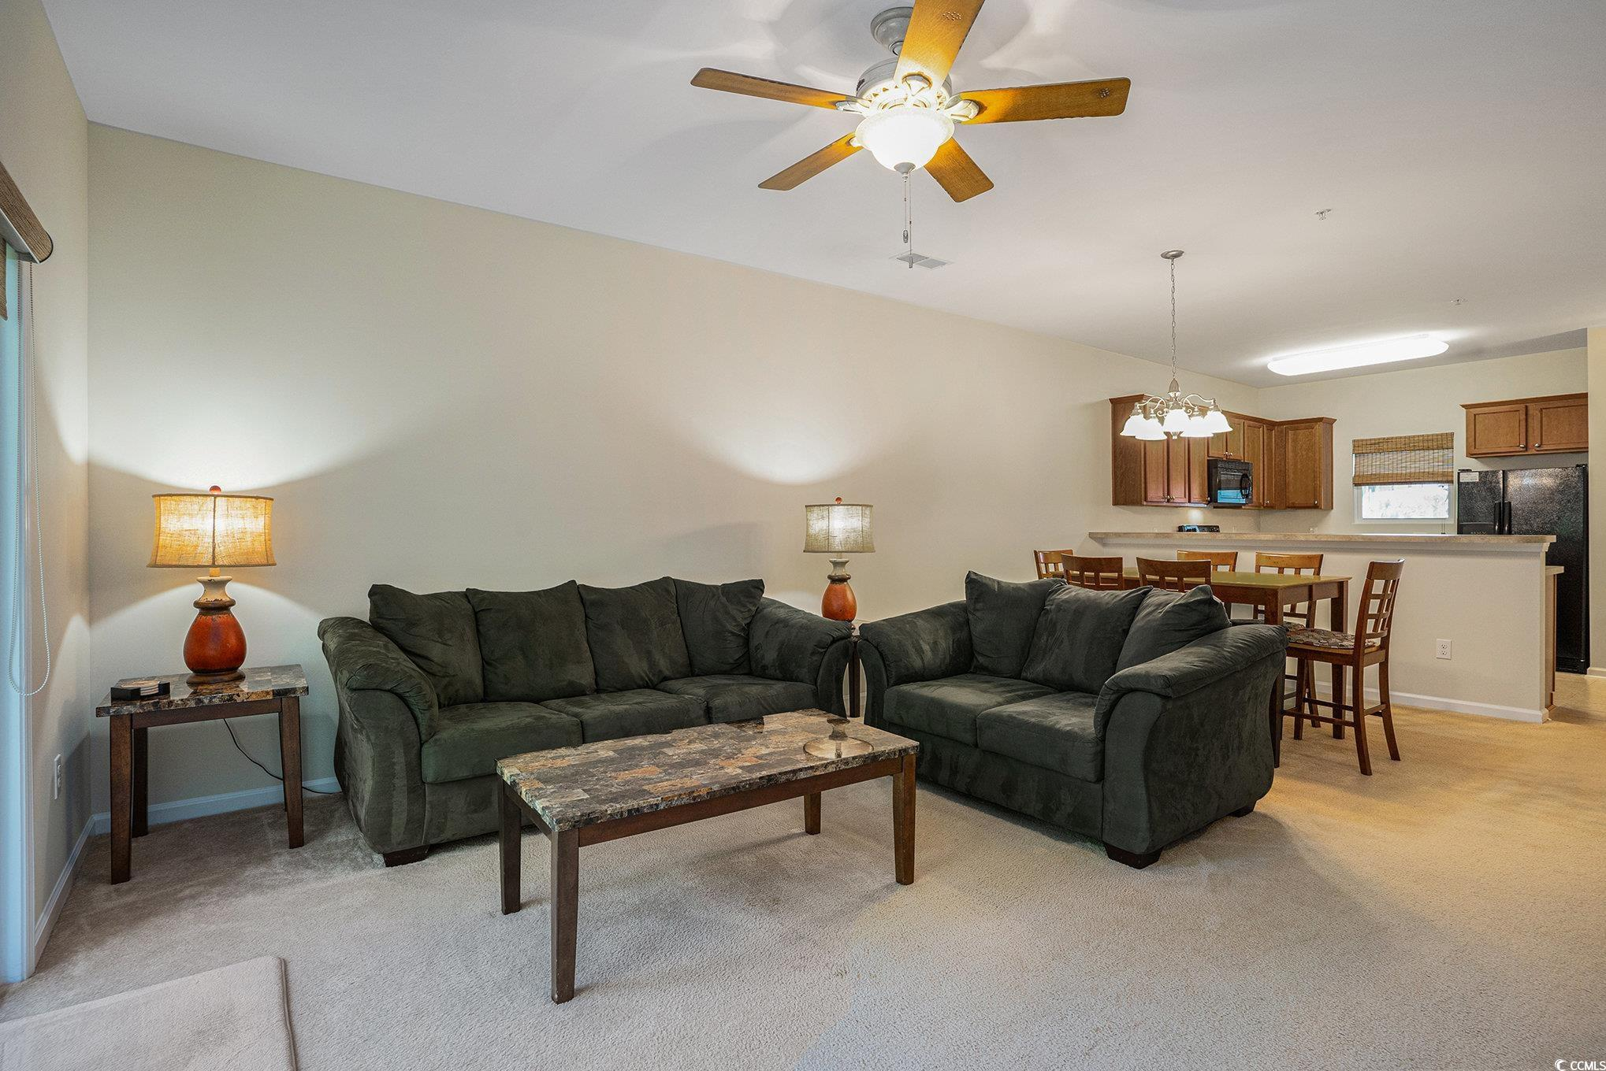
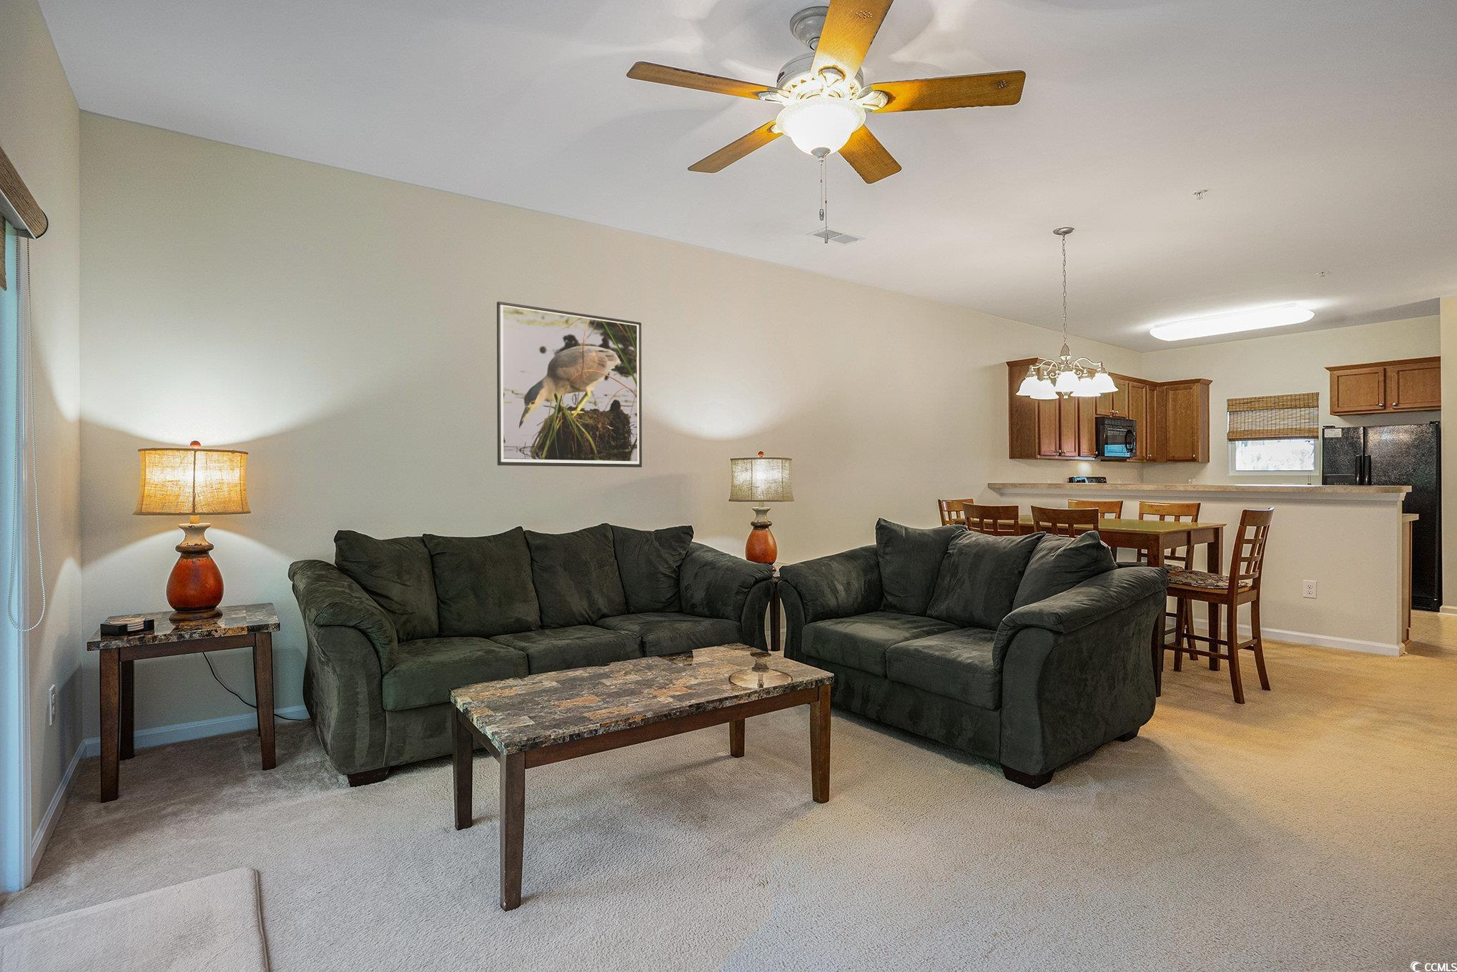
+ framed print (574, 389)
